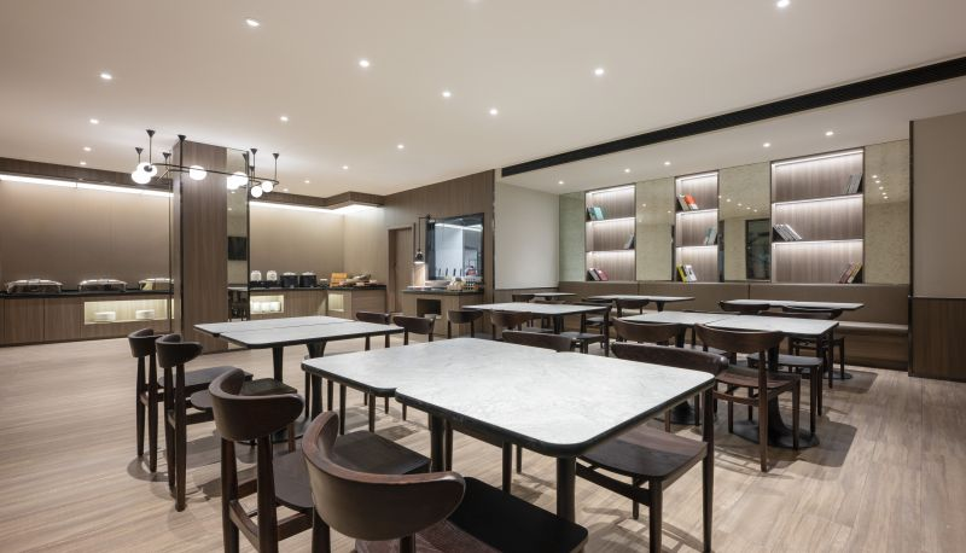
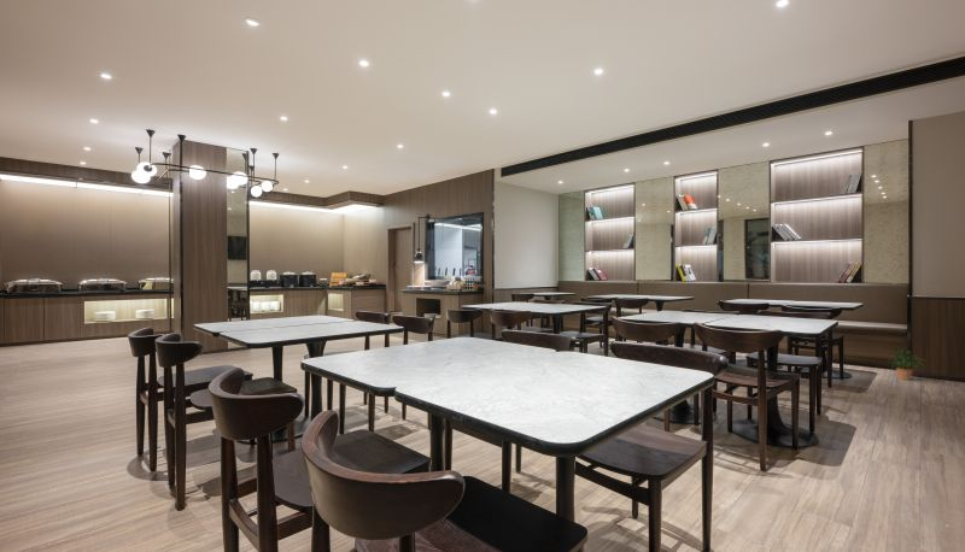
+ potted plant (907, 363)
